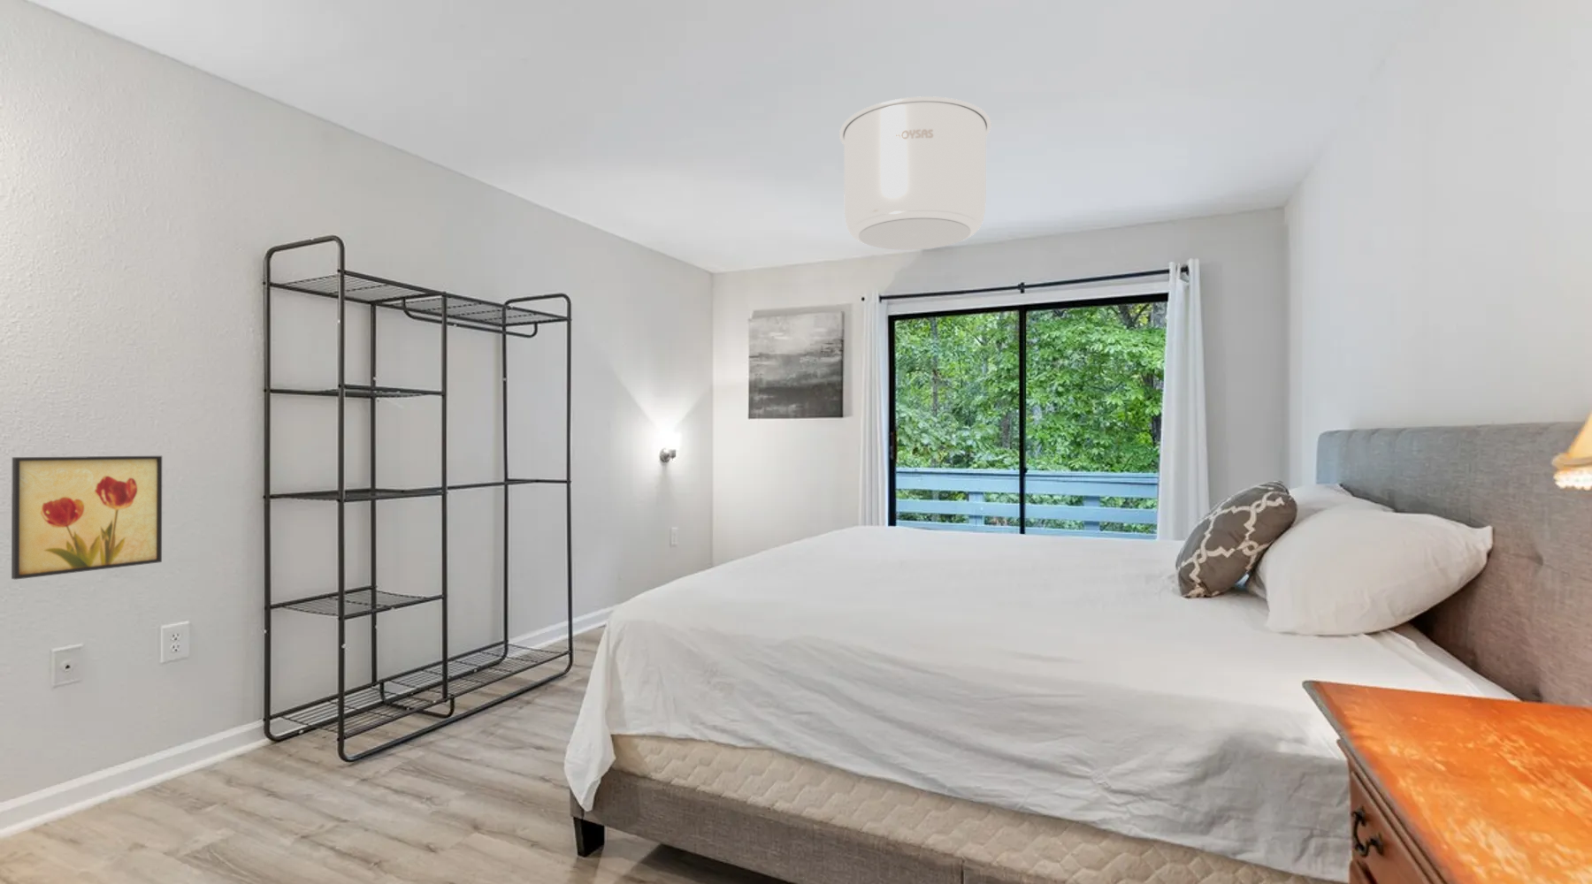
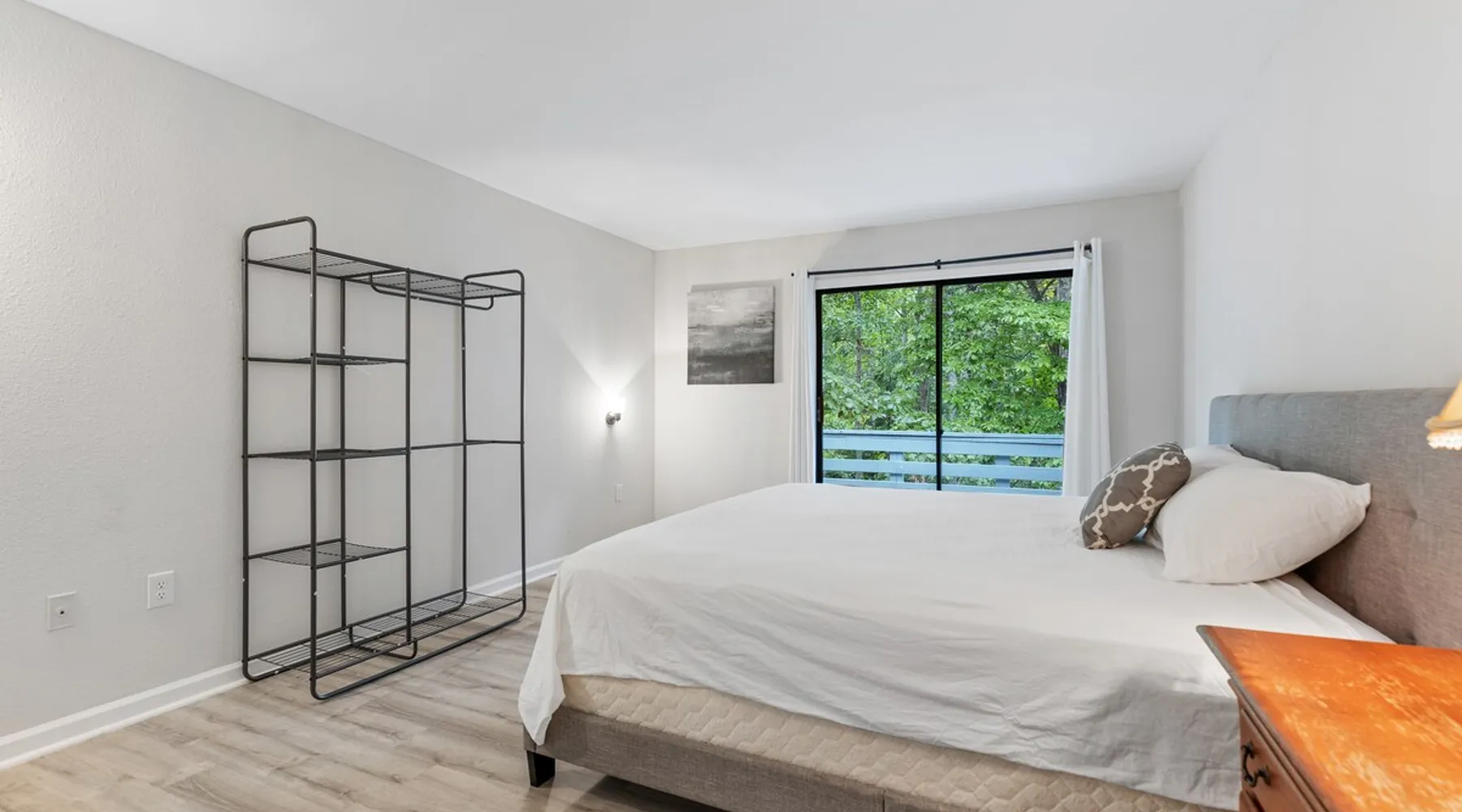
- wall art (90, 513)
- ceiling light (914, 183)
